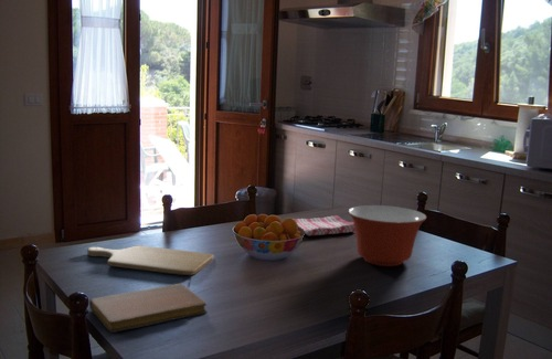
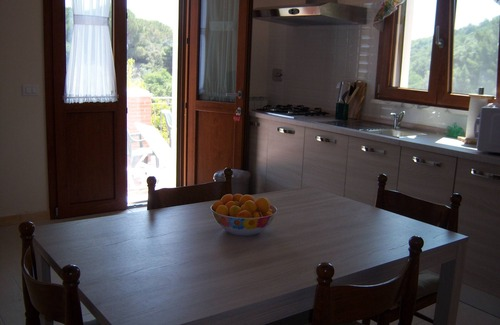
- dish towel (321, 223)
- notebook (148, 305)
- mixing bowl (384, 236)
- chopping board (145, 257)
